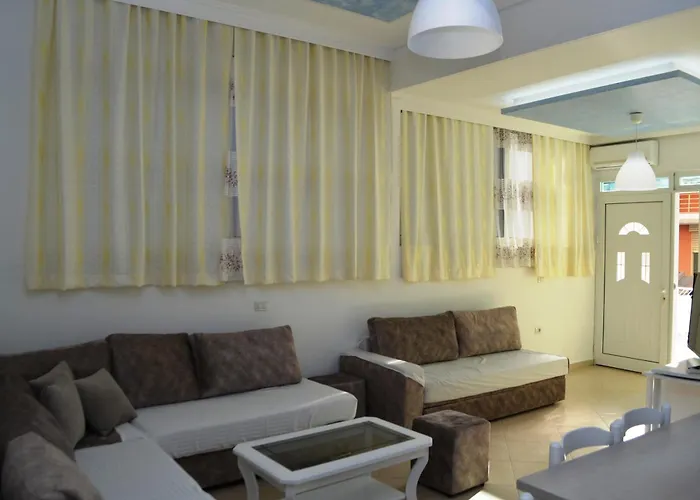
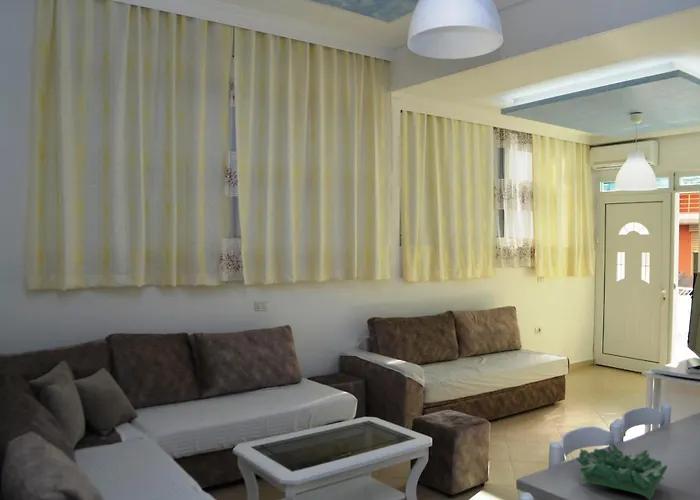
+ decorative bowl (621, 469)
